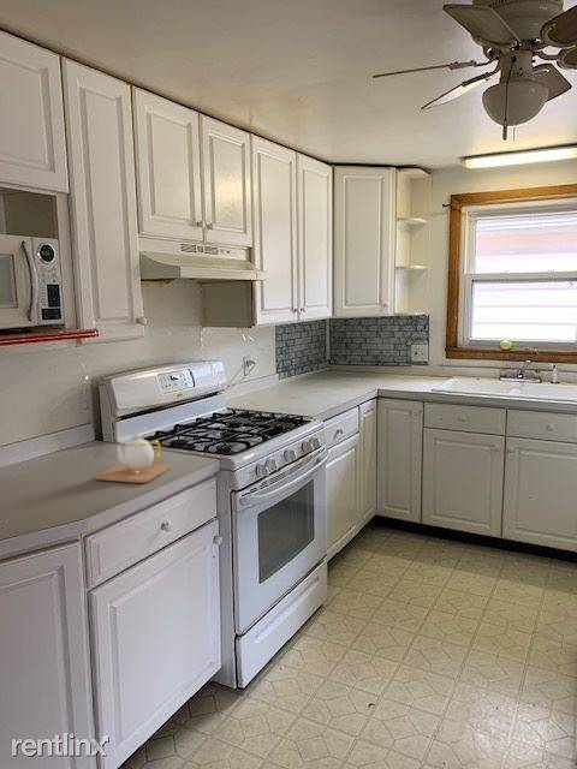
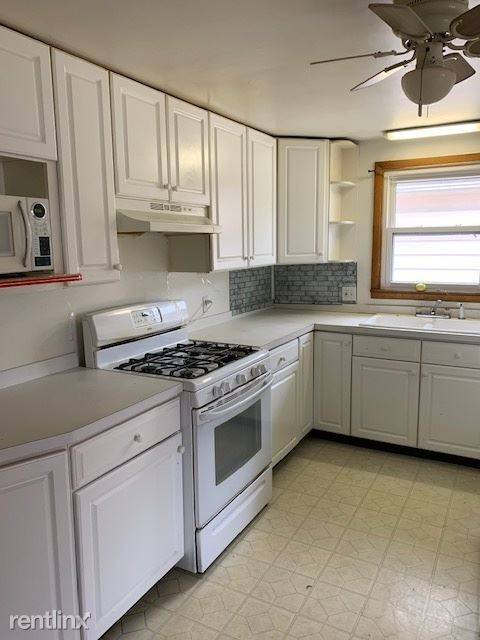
- teapot (132, 453)
